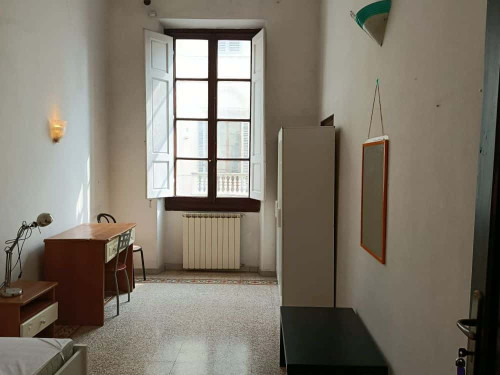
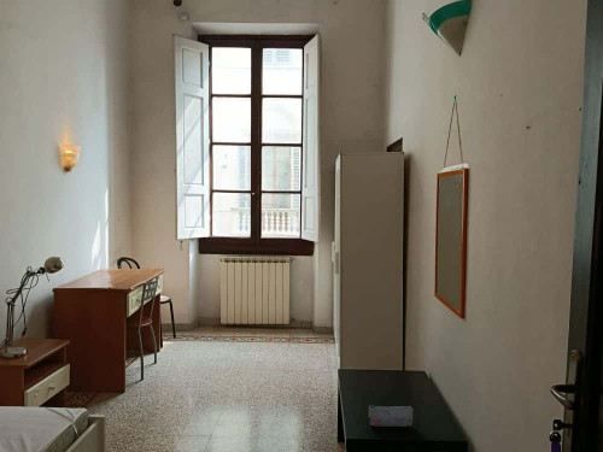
+ pencil case (390, 415)
